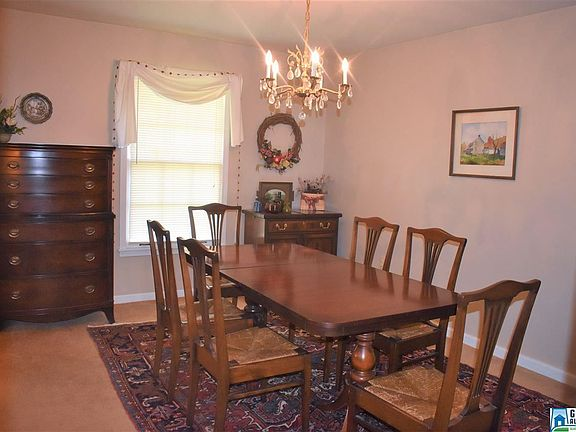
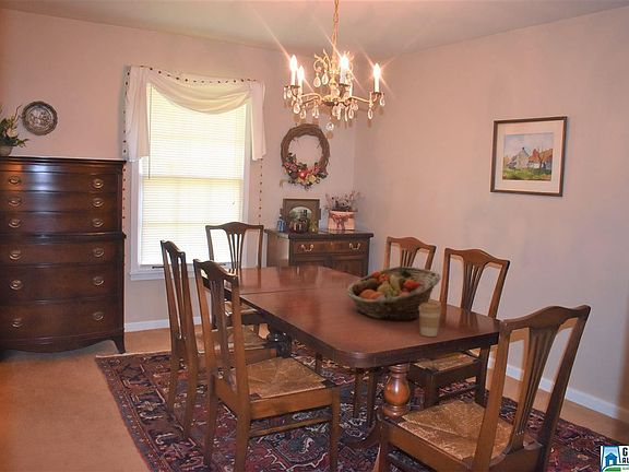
+ coffee cup (429, 319)
+ fruit basket (392, 291)
